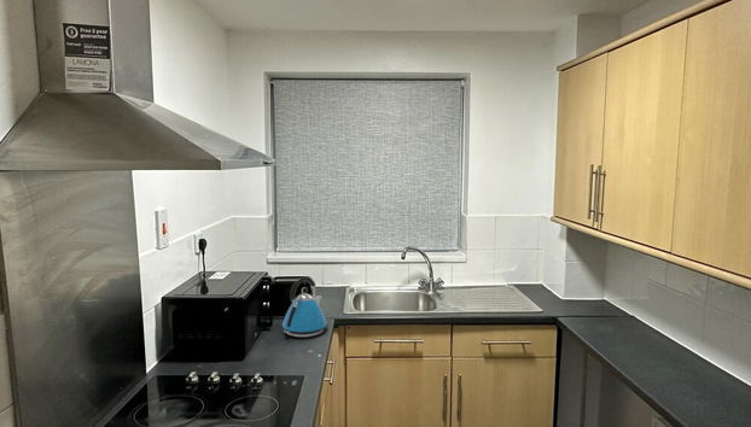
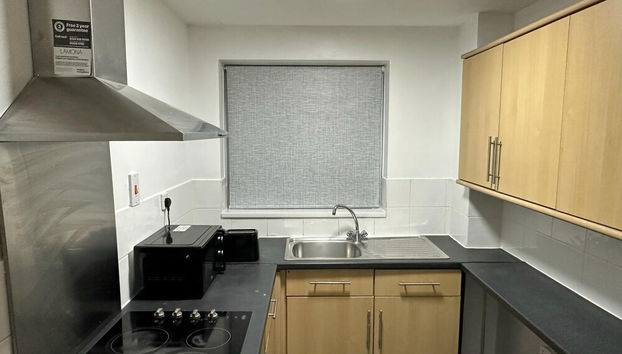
- kettle (303, 304)
